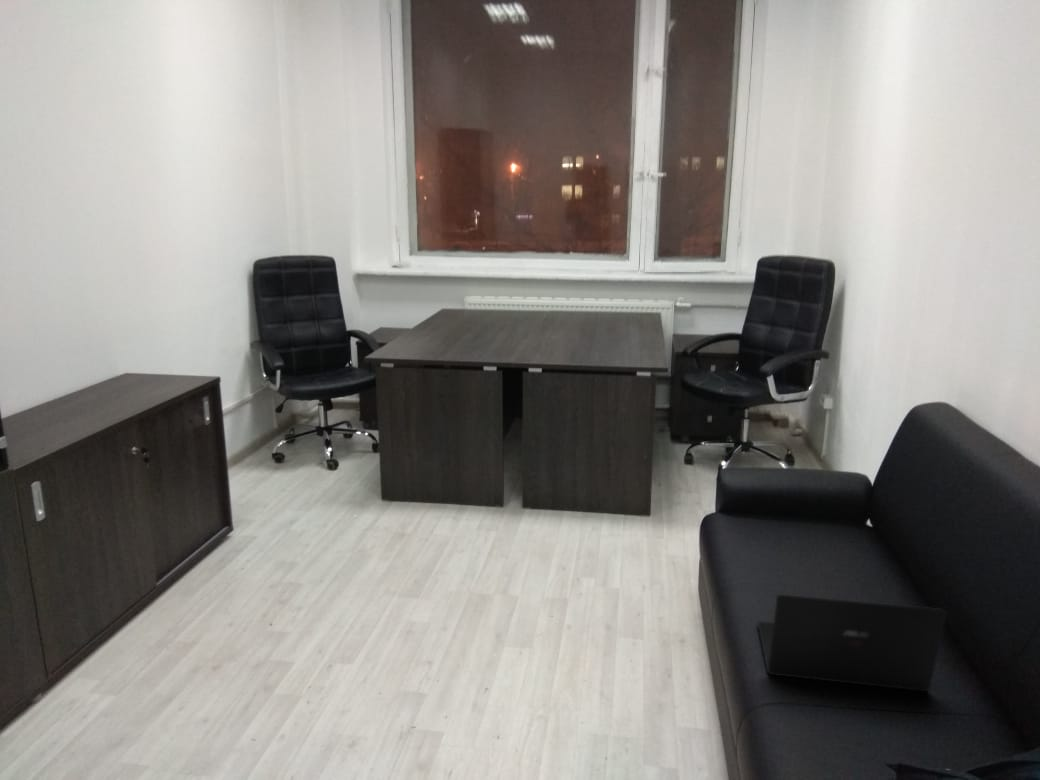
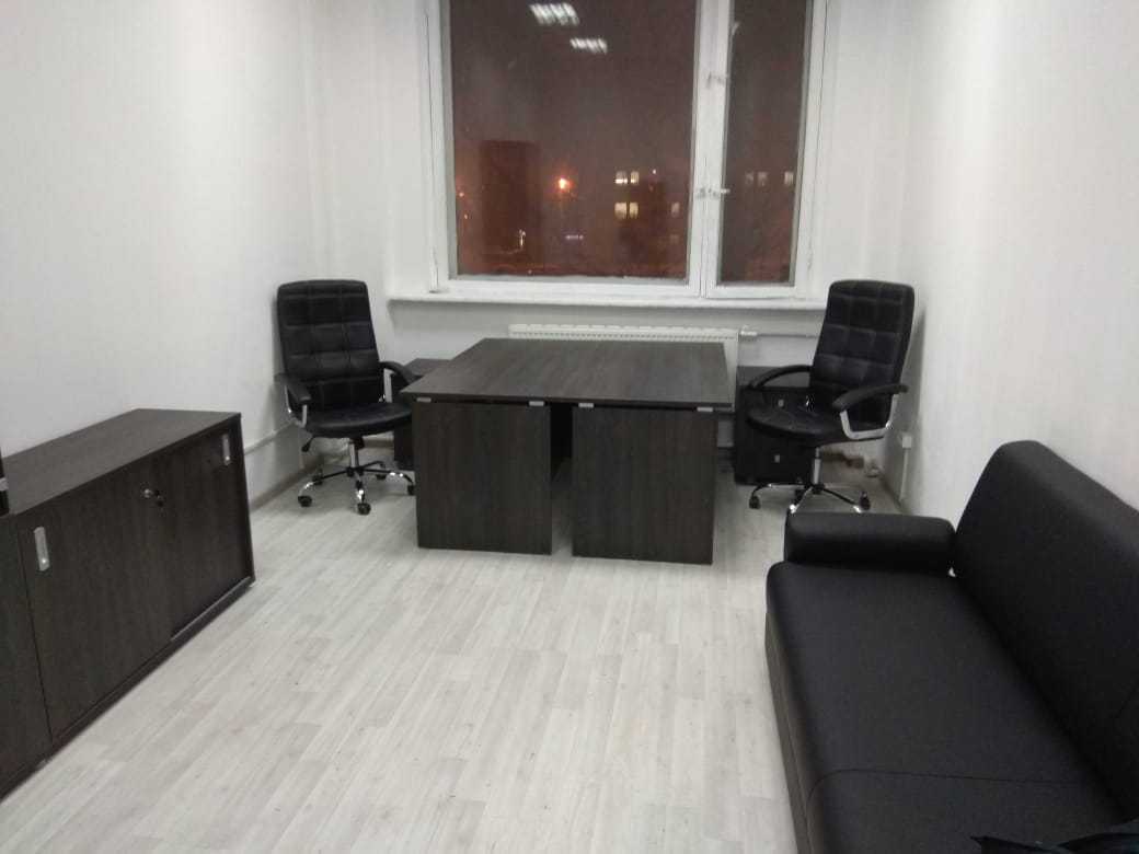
- laptop (842, 617)
